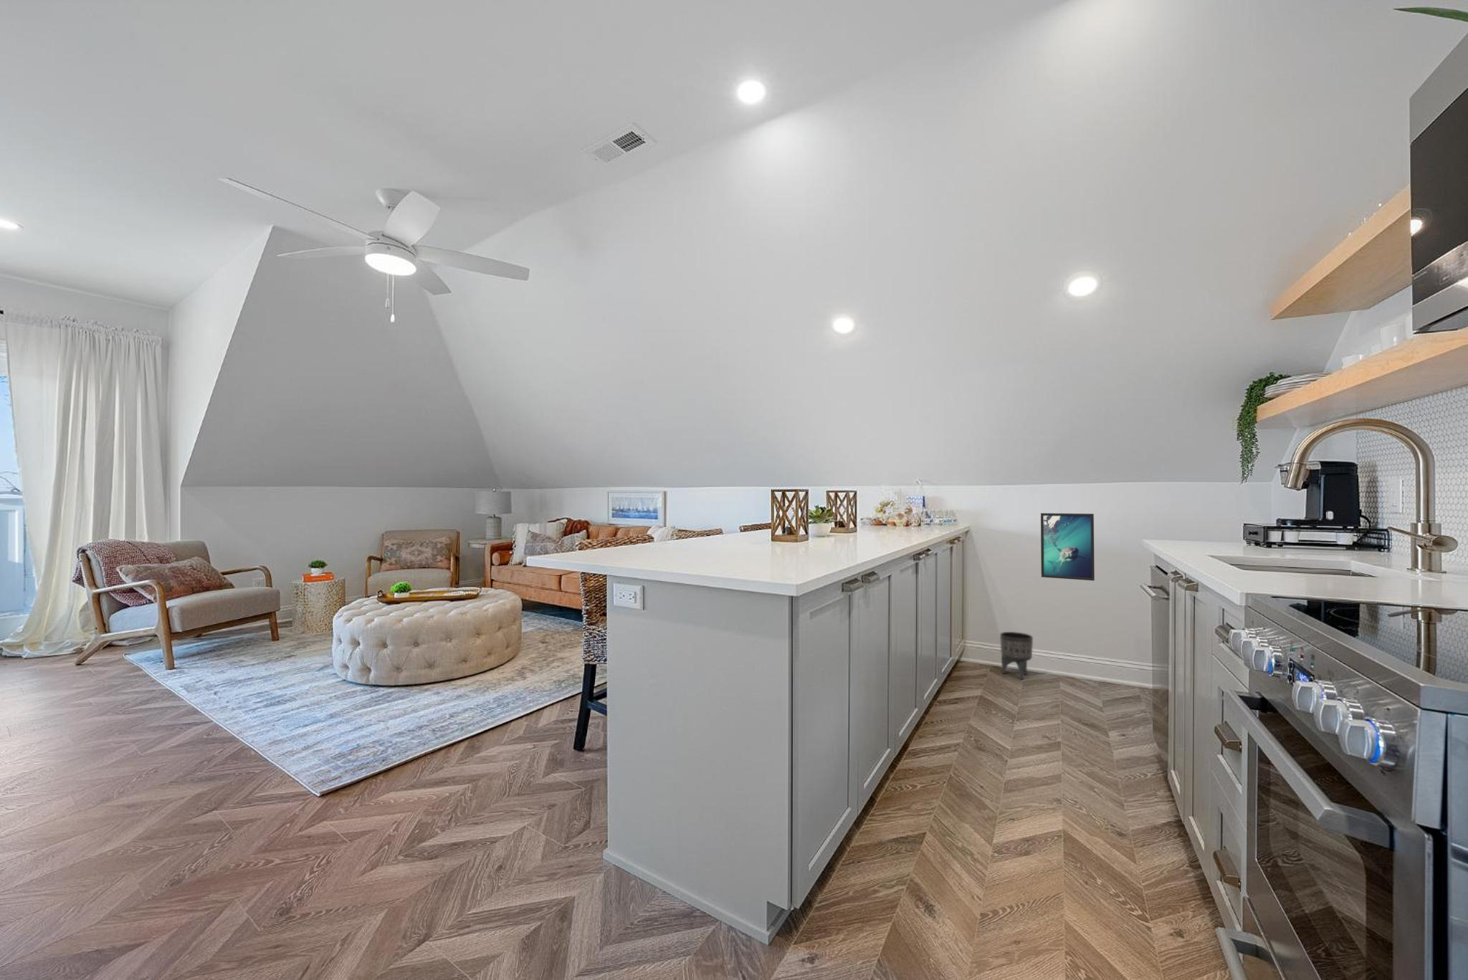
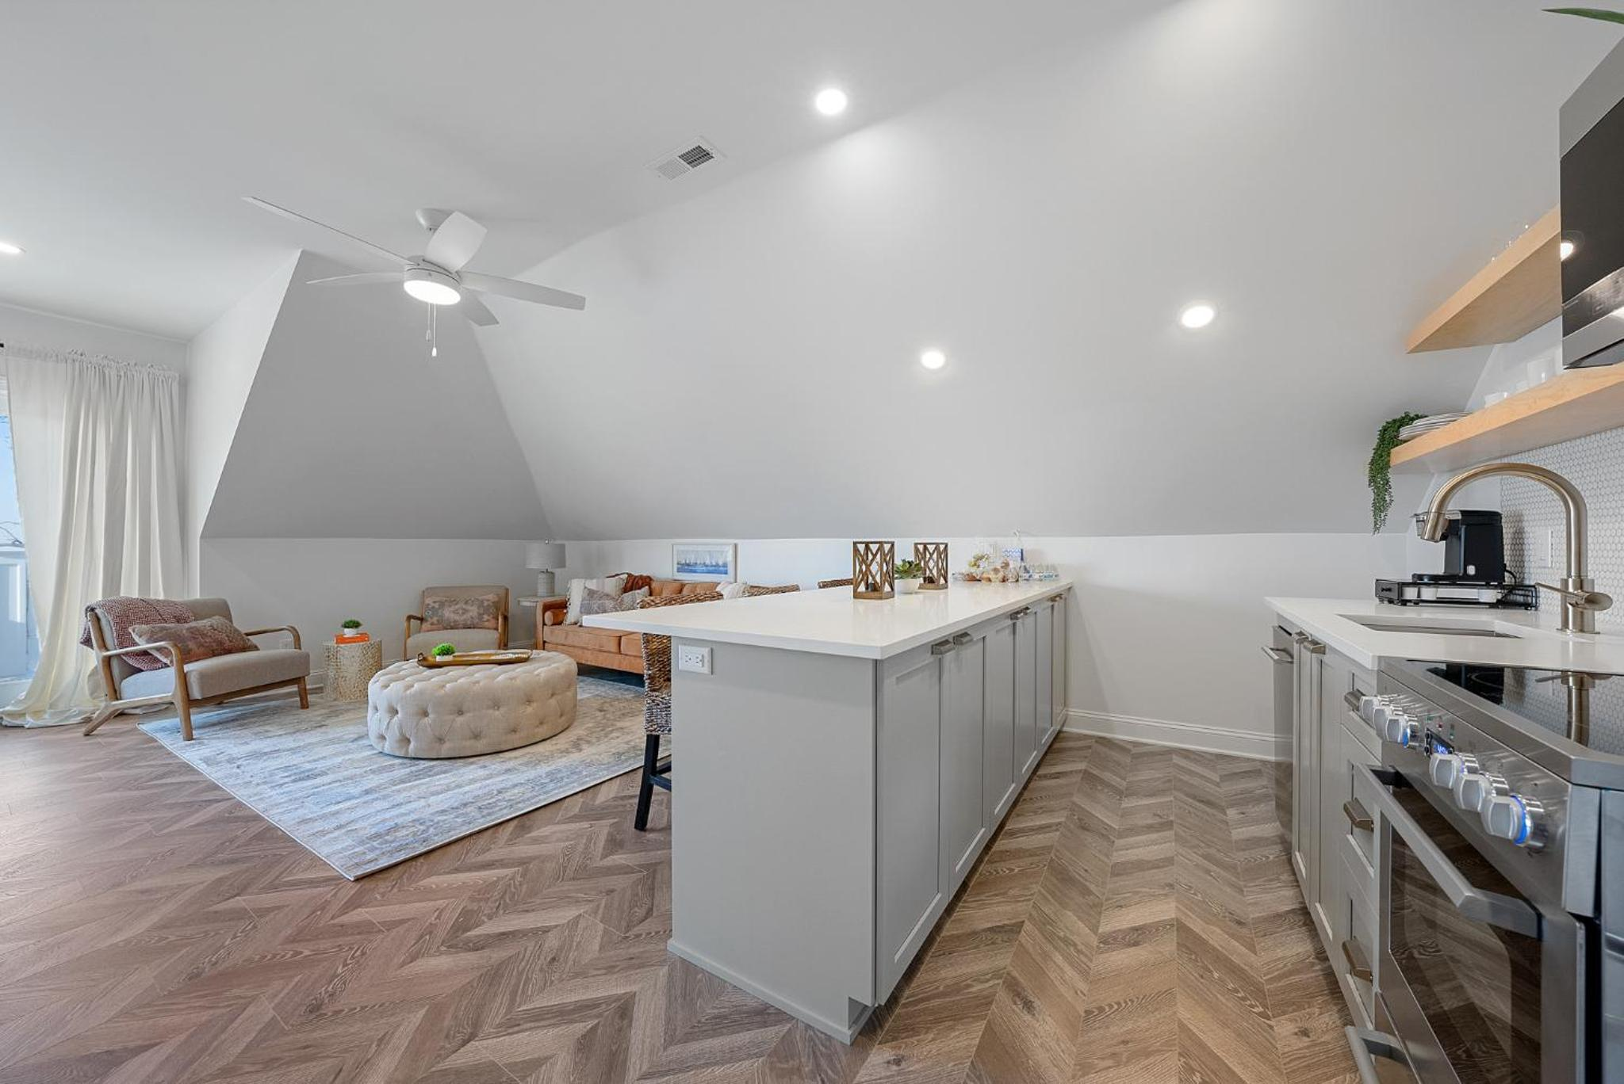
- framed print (1067, 546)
- planter (1016, 655)
